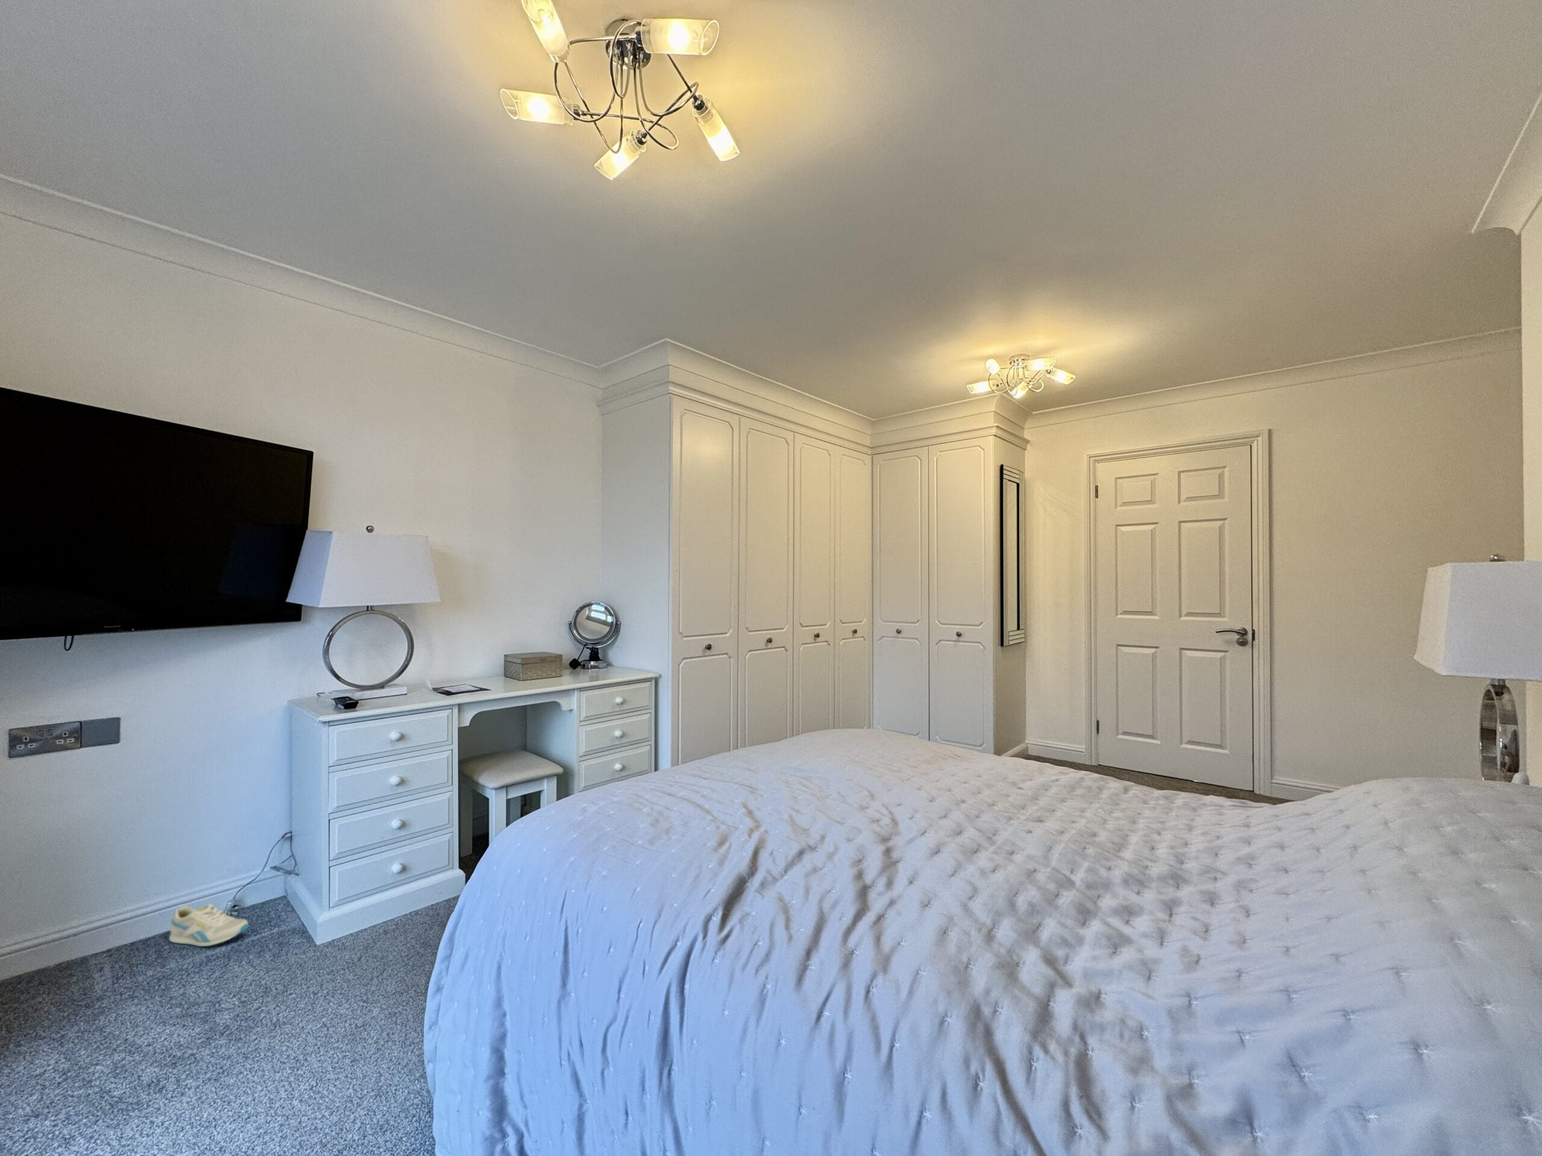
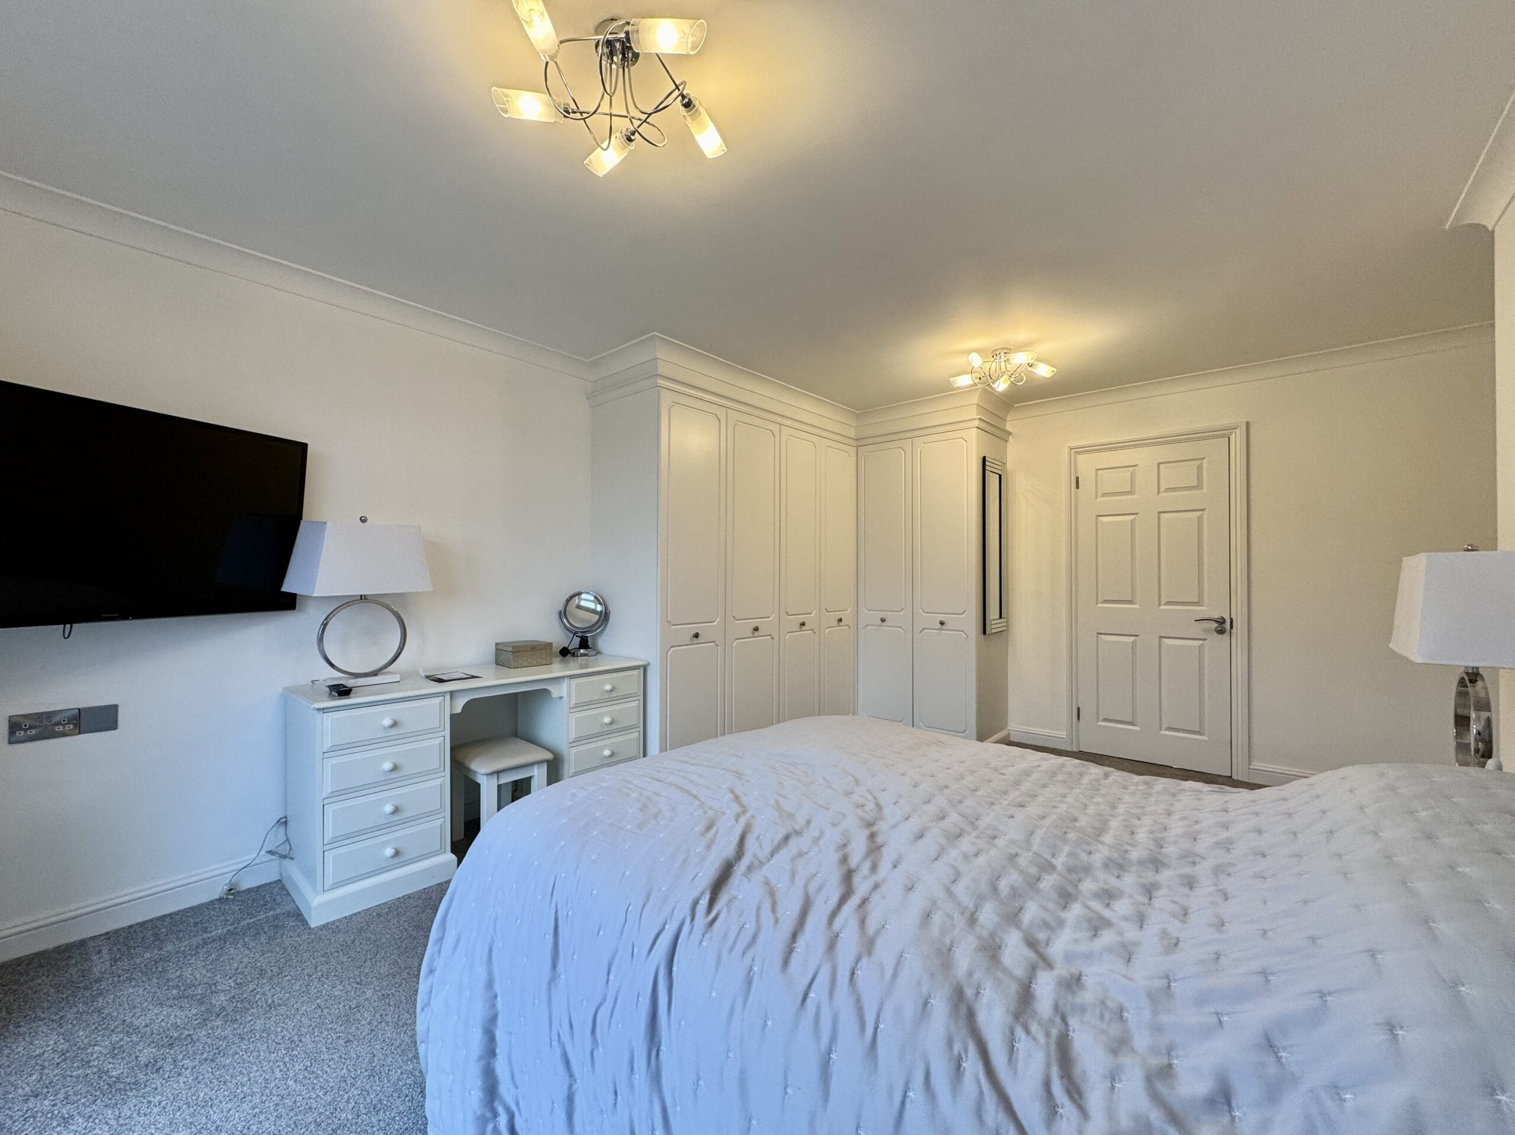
- sneaker (209, 923)
